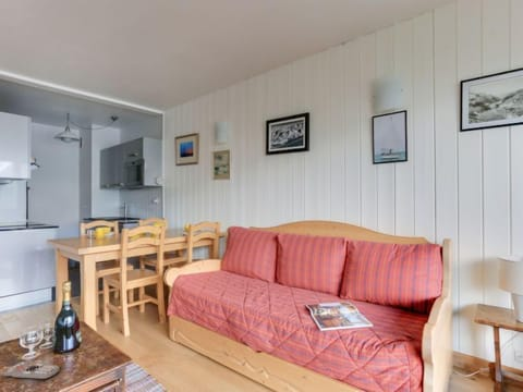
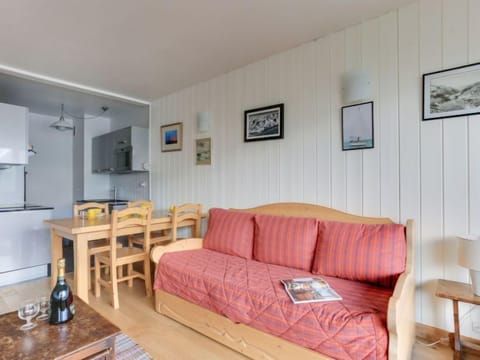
- remote control (33, 370)
